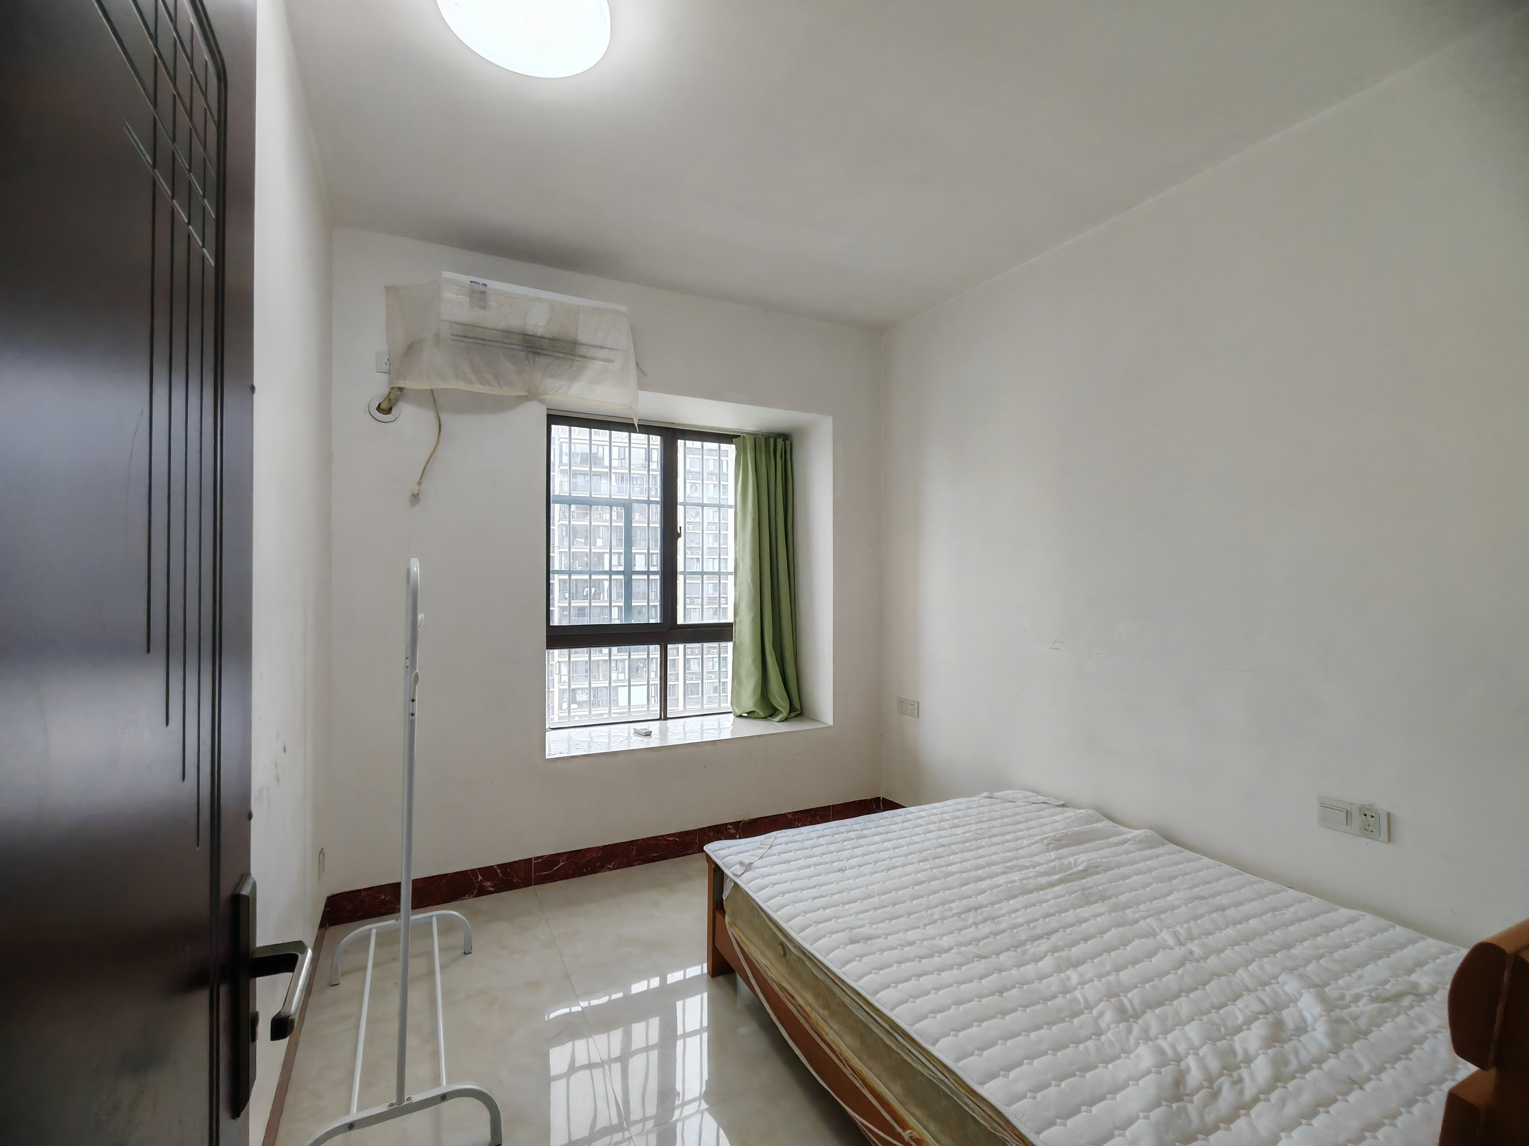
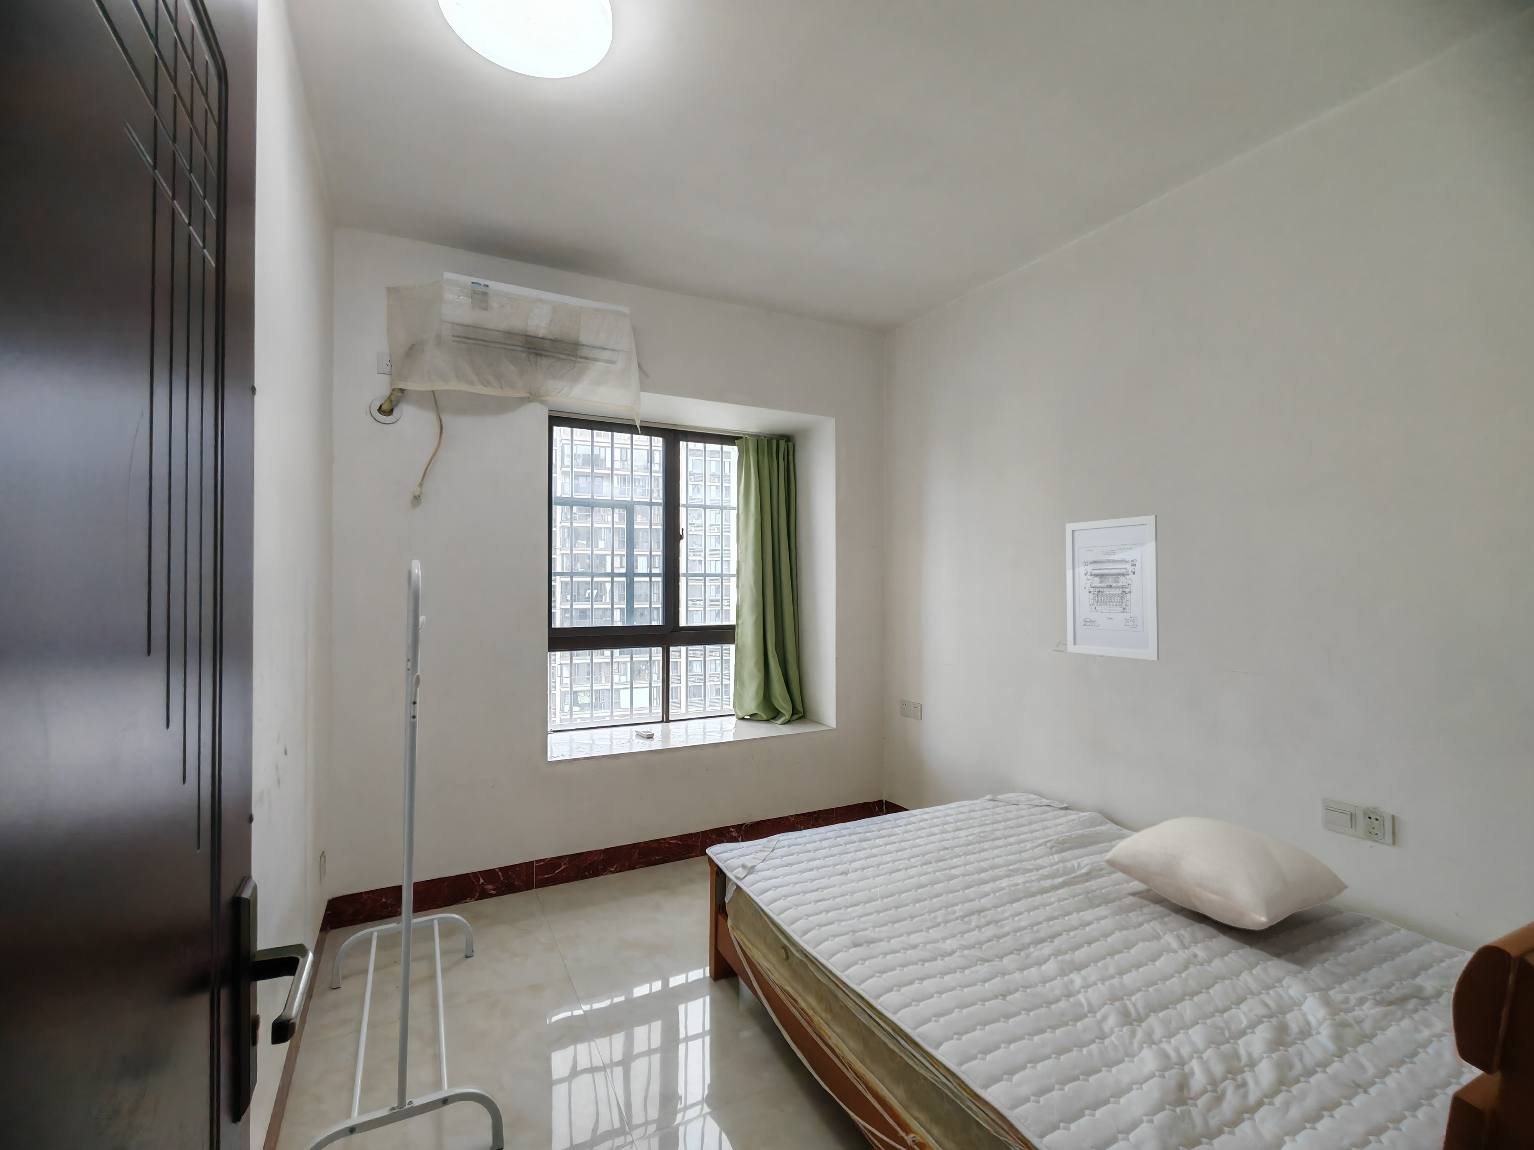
+ pillow (1221, 866)
+ wall art (1110, 587)
